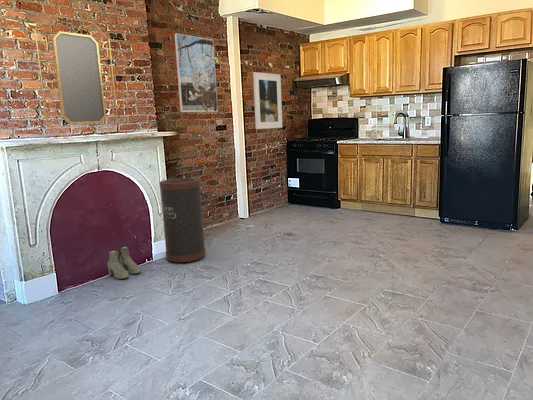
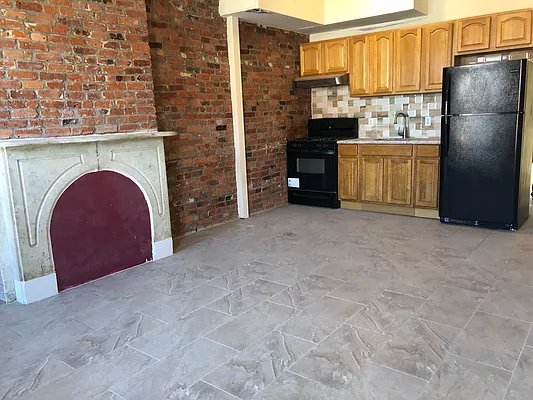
- boots (123, 261)
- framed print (268, 101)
- trash can (183, 219)
- home mirror (81, 79)
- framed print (197, 74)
